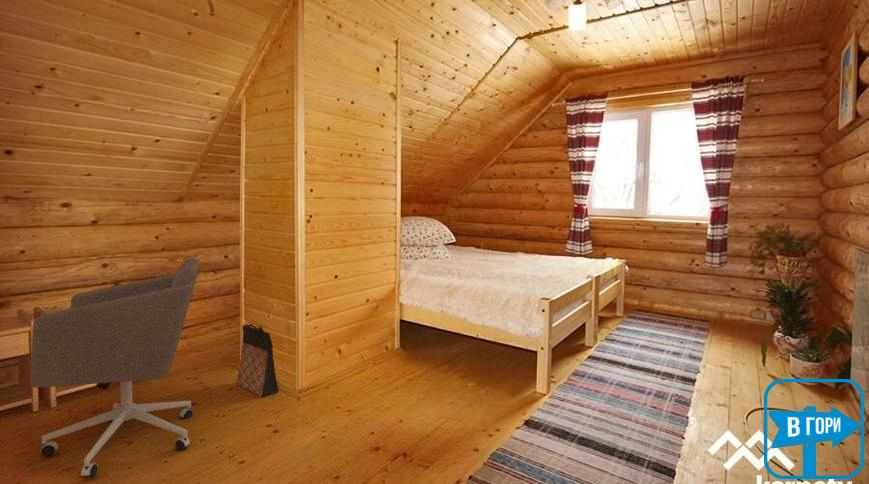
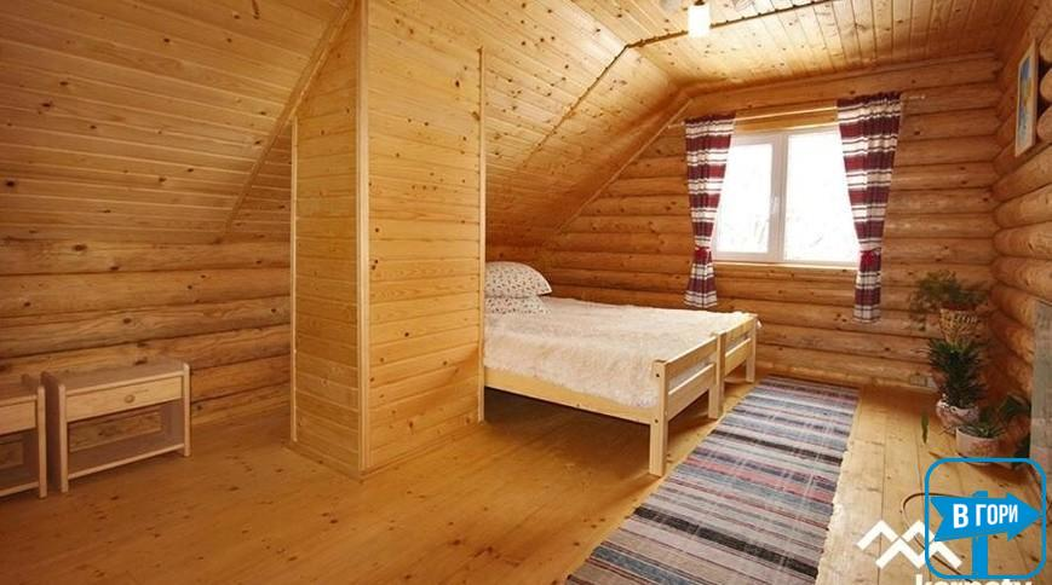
- office chair (128, 353)
- bag (256, 356)
